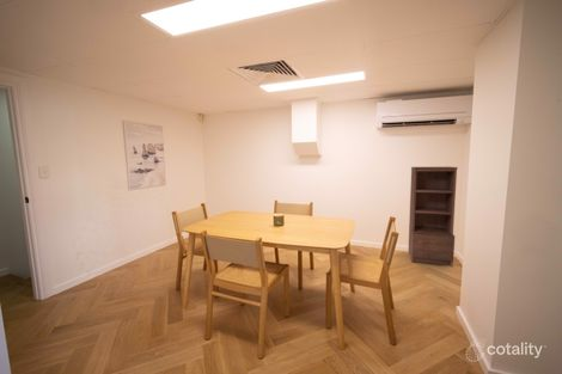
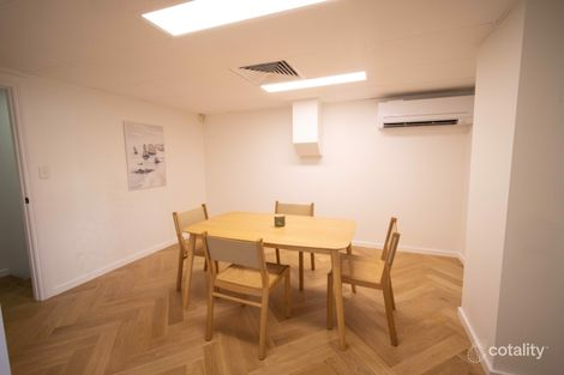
- shelving unit (430, 214)
